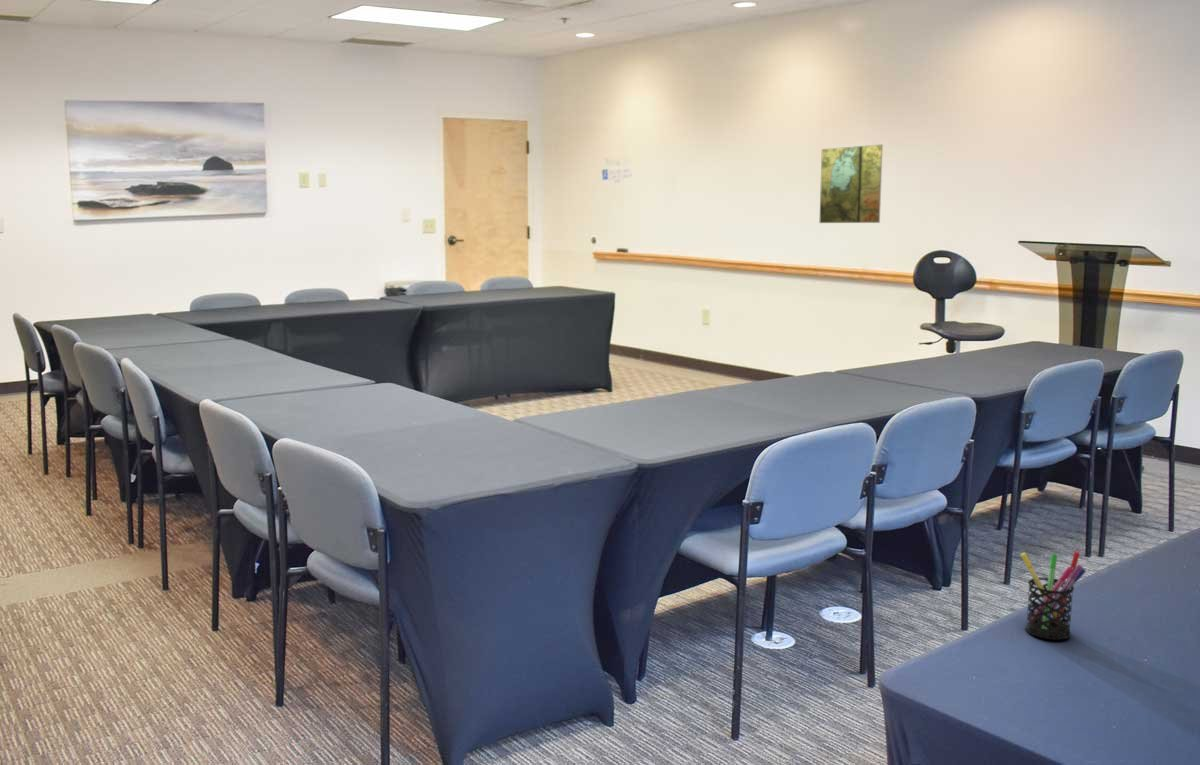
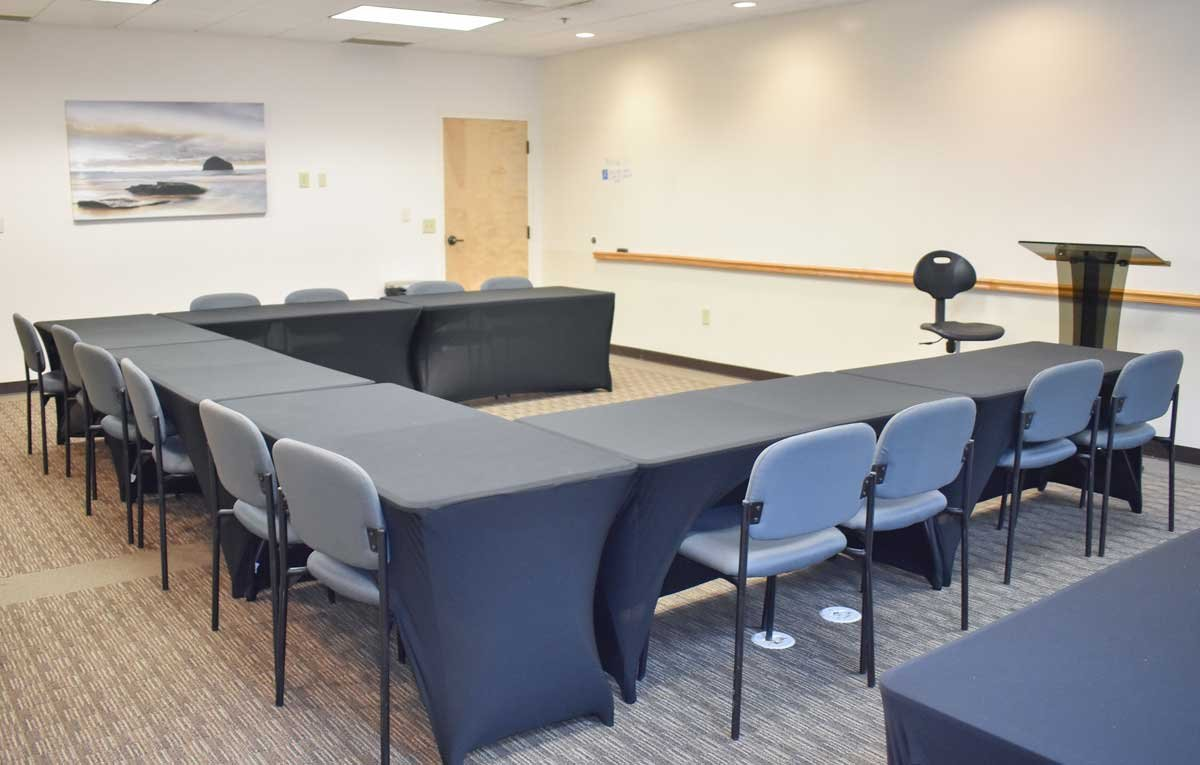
- pen holder (1053, 589)
- map (850, 185)
